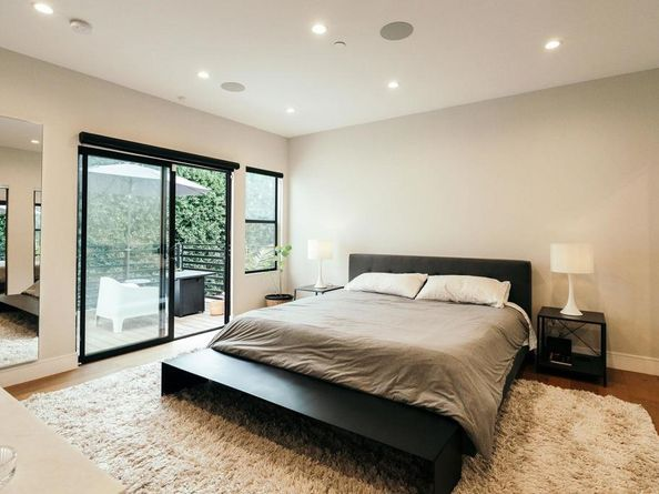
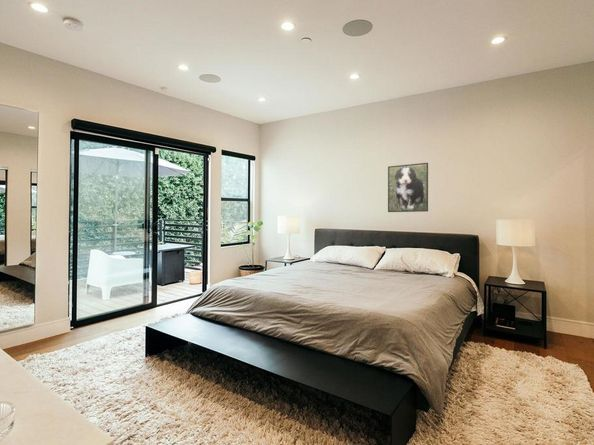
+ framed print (407, 188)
